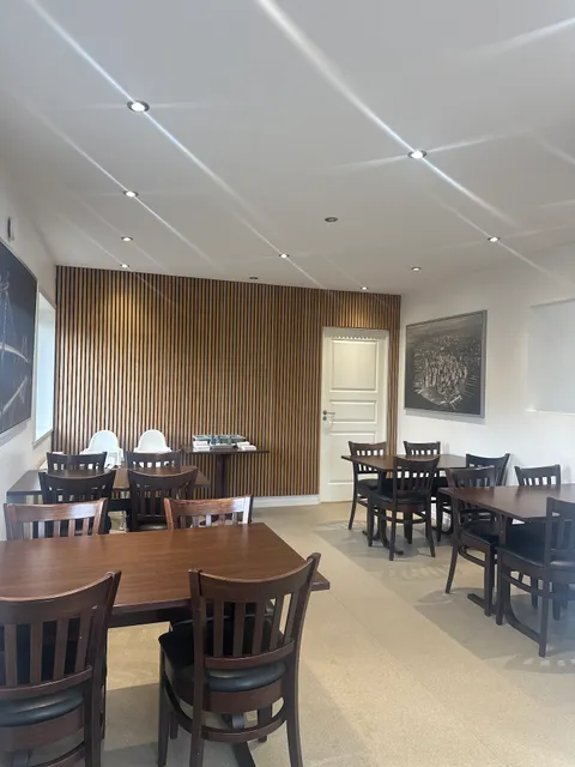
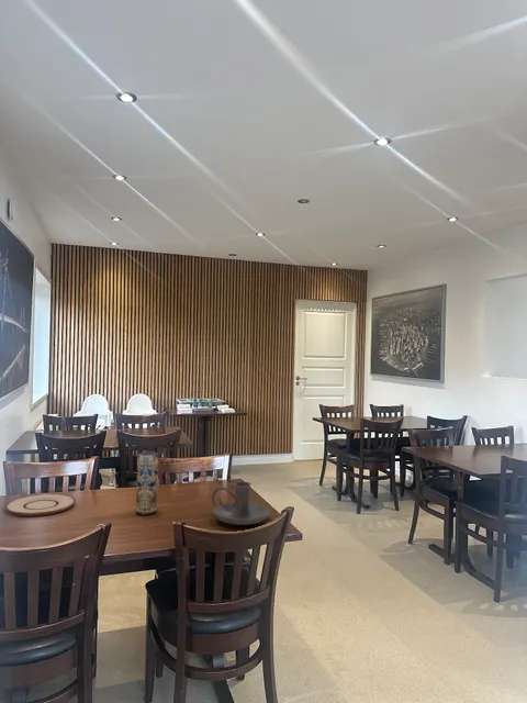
+ vase (147, 482)
+ candle holder (236, 500)
+ plate (41, 504)
